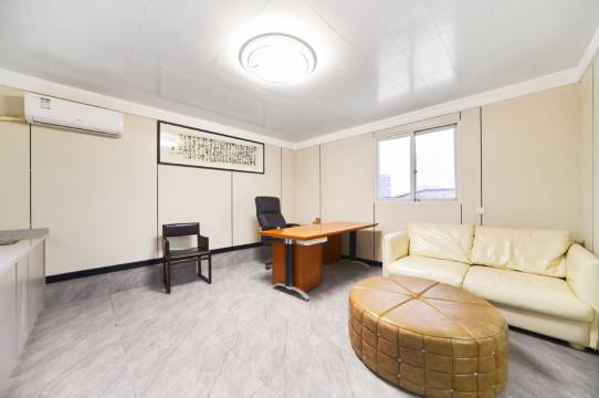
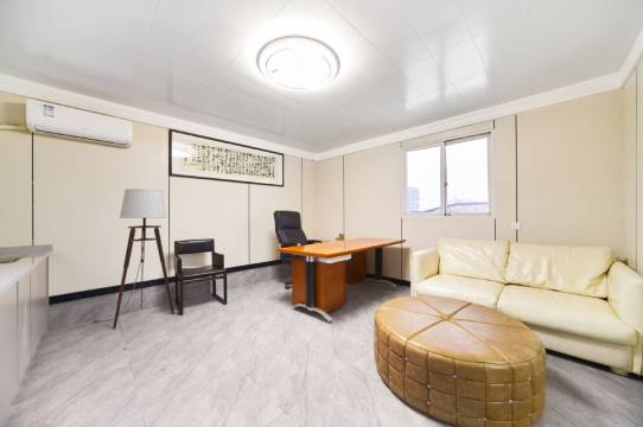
+ floor lamp (130, 253)
